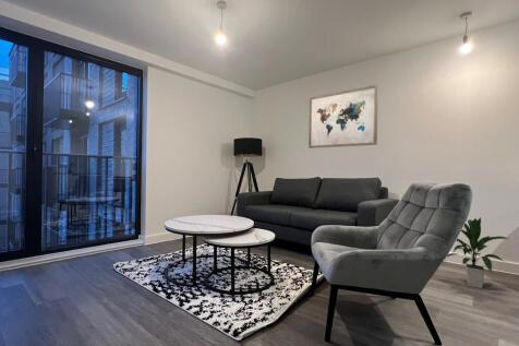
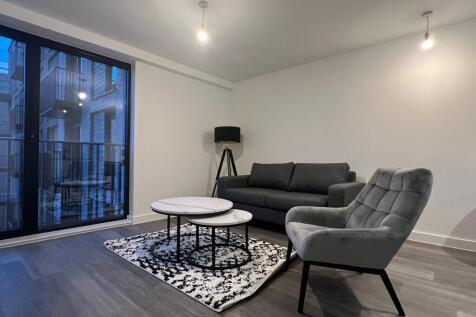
- wall art (340, 119)
- indoor plant (472, 249)
